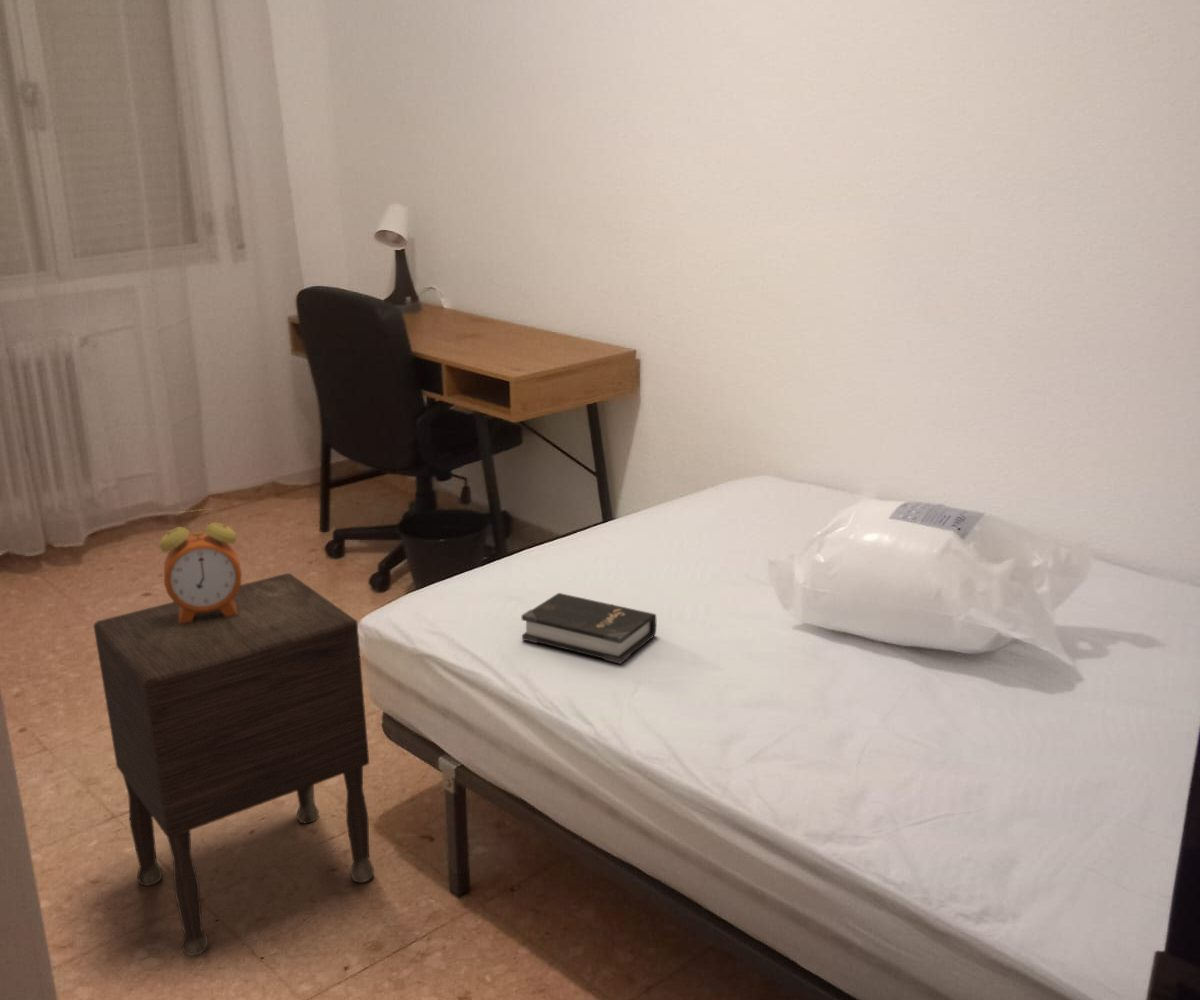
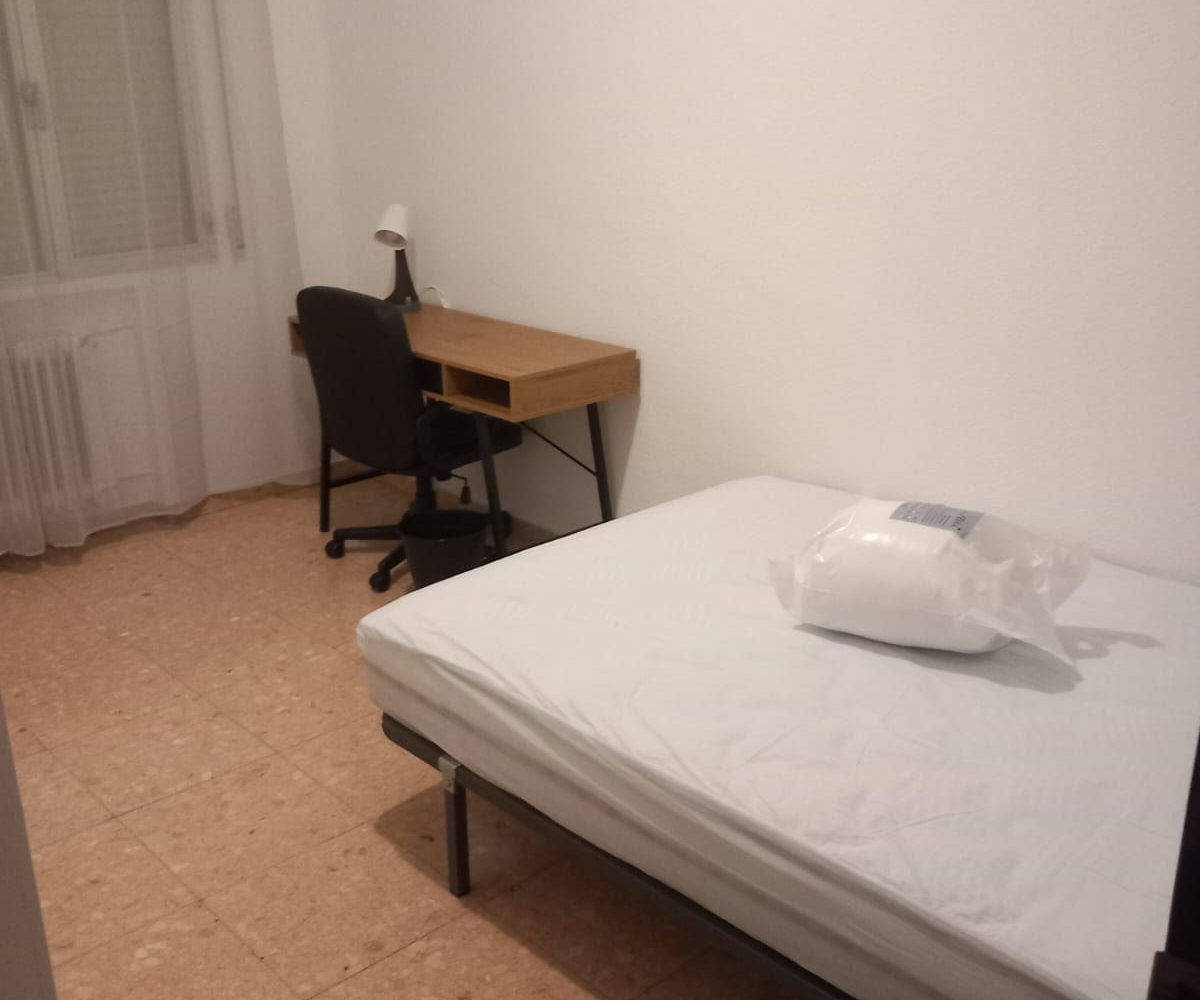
- alarm clock (201, 562)
- hardback book (589, 625)
- nightstand (240, 752)
